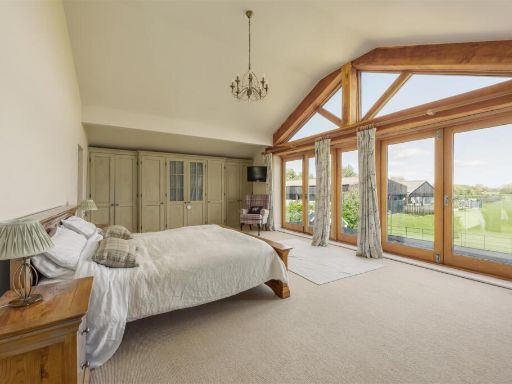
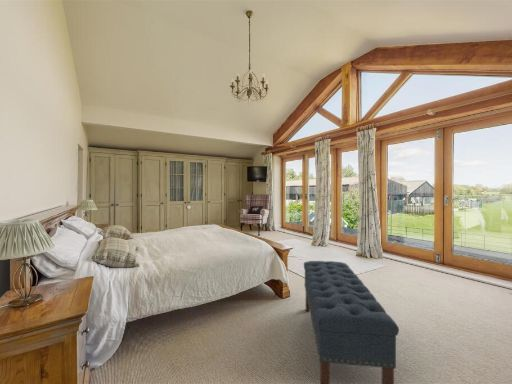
+ bench (336, 312)
